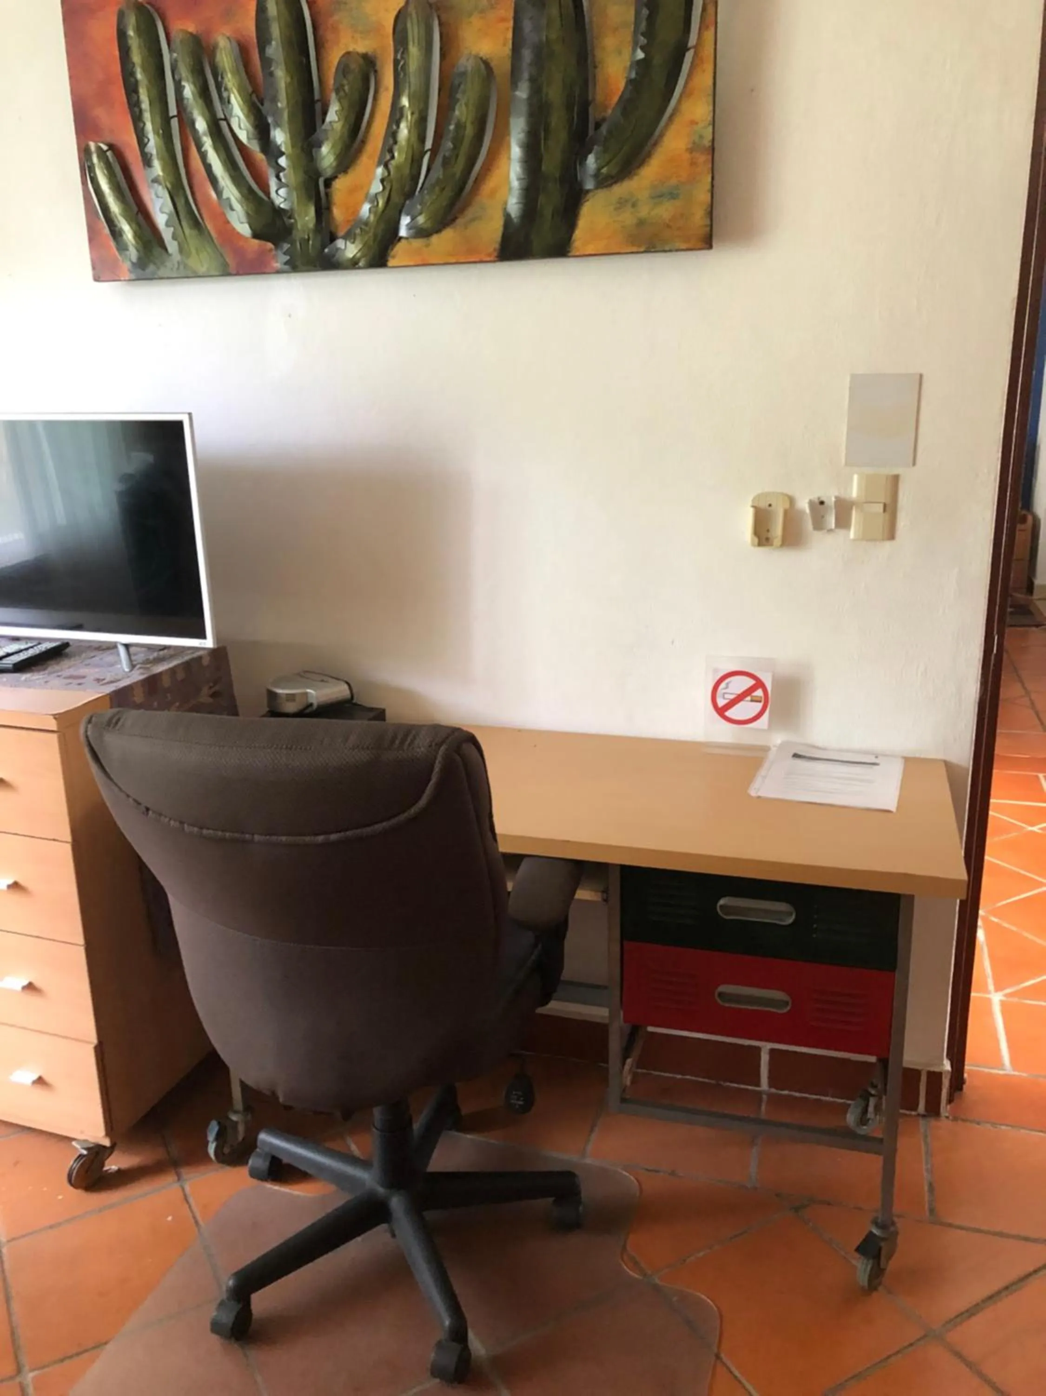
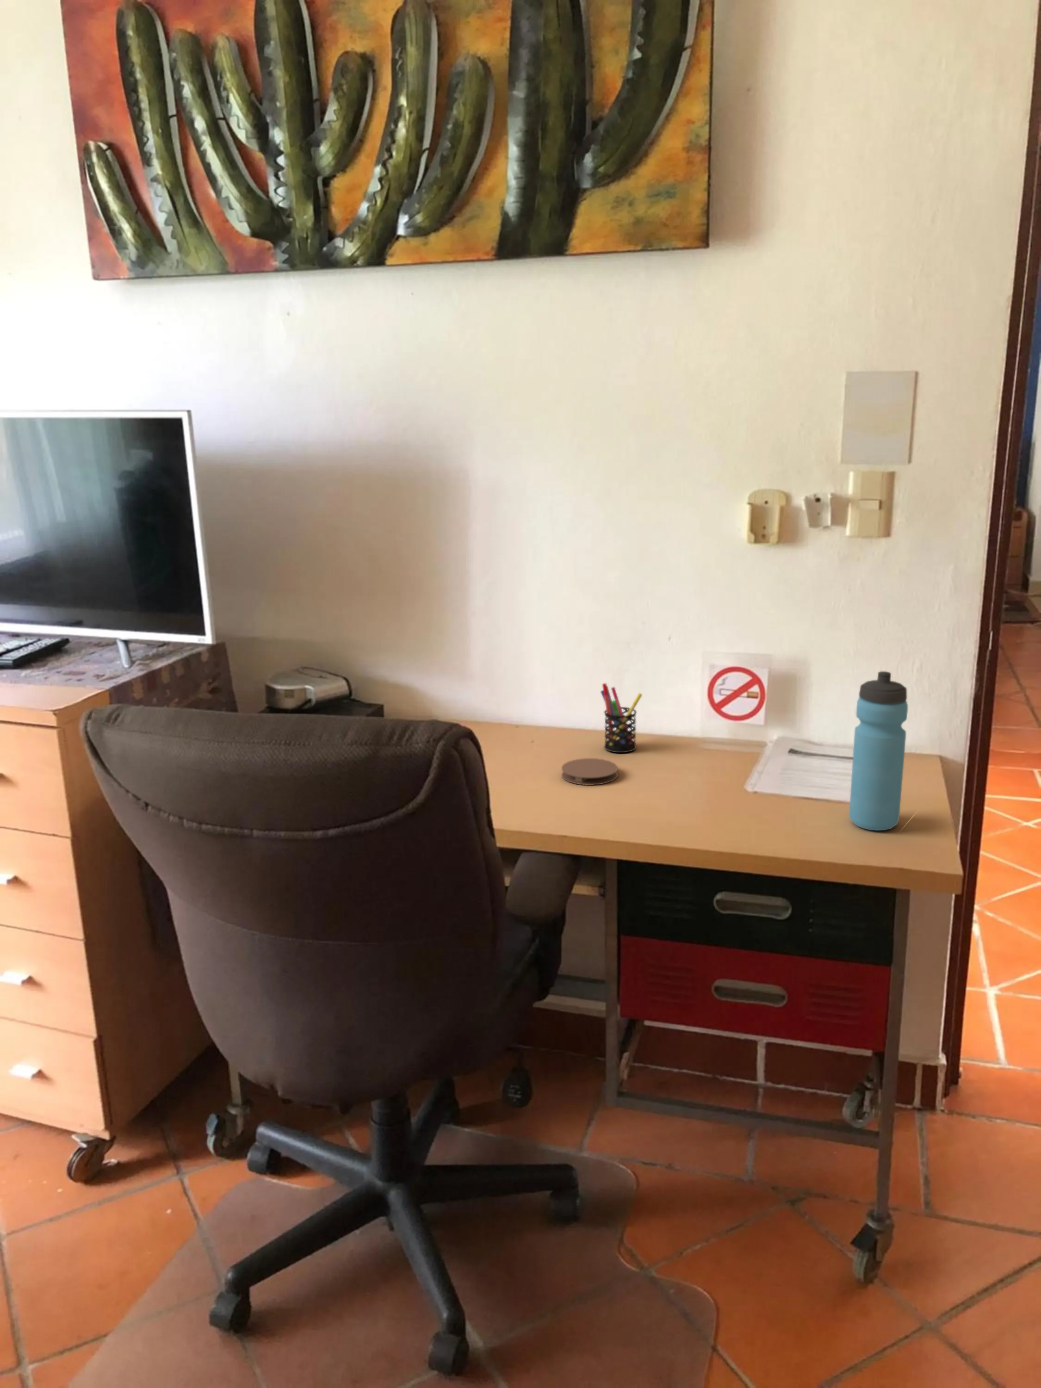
+ coaster (589, 772)
+ water bottle (878, 749)
+ pen holder (617, 717)
